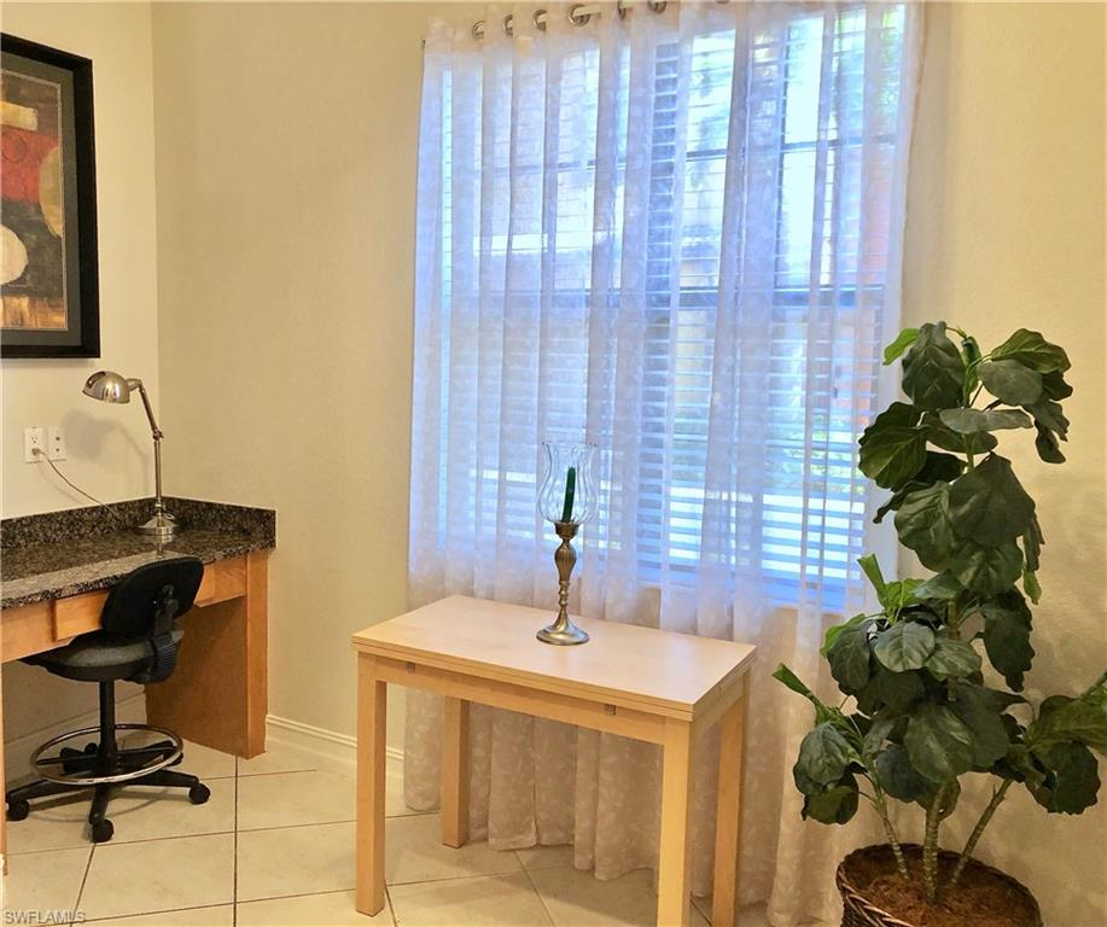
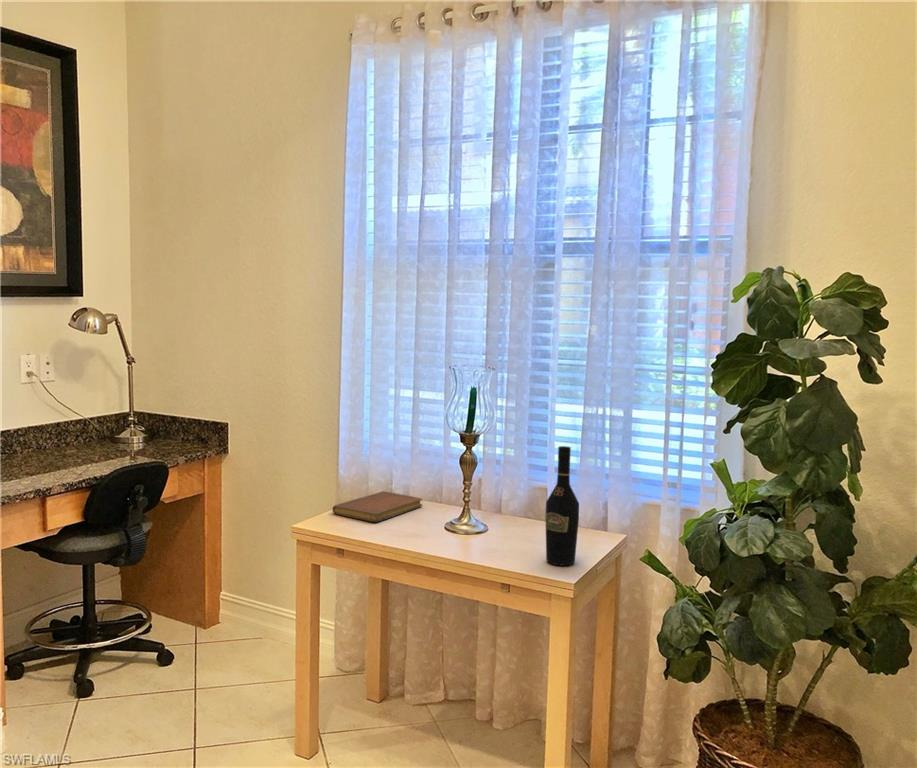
+ notebook (378, 505)
+ wine bottle (562, 504)
